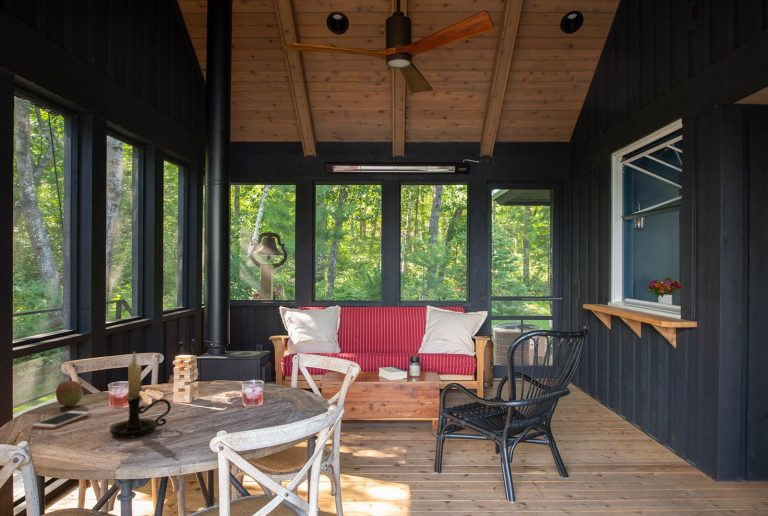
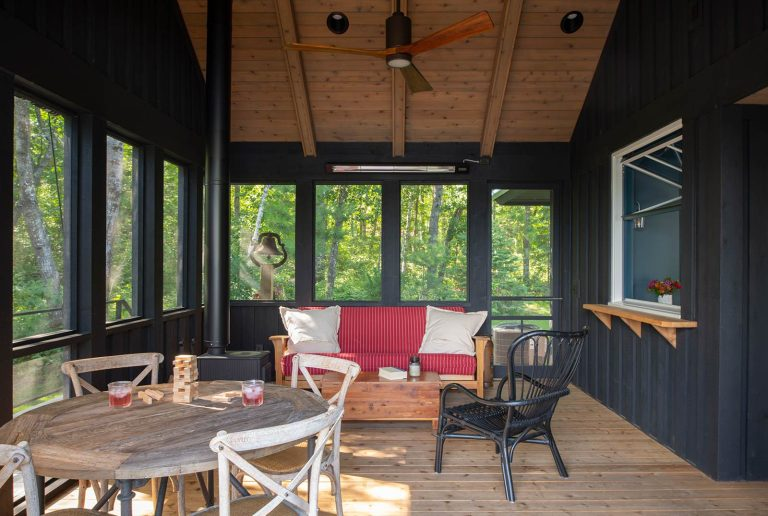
- candle holder (141, 389)
- fruit (69, 393)
- cell phone (62, 419)
